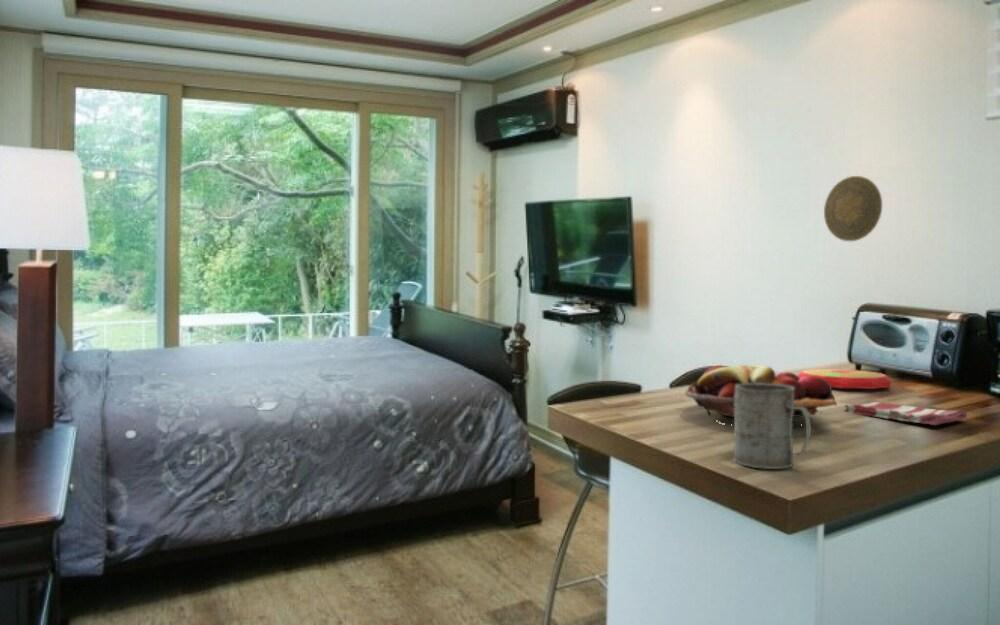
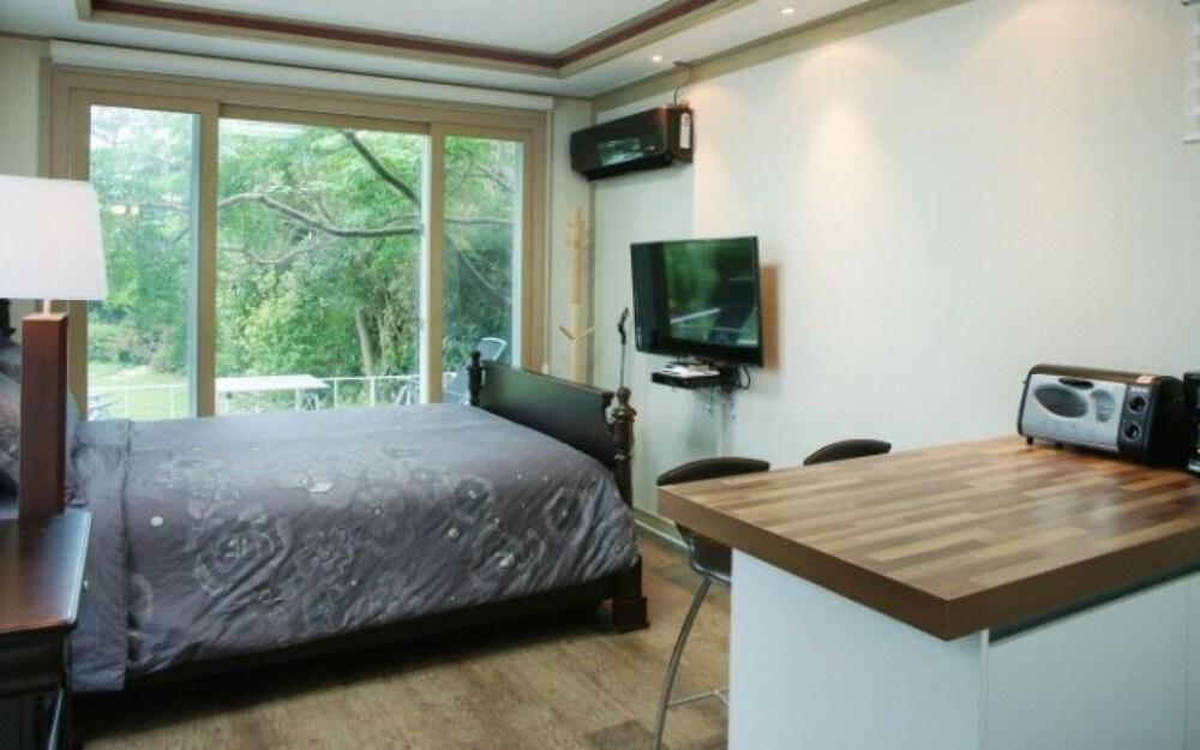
- decorative plate (850, 208)
- mug (772, 425)
- plate (842, 376)
- dish towel (903, 410)
- fruit basket (758, 382)
